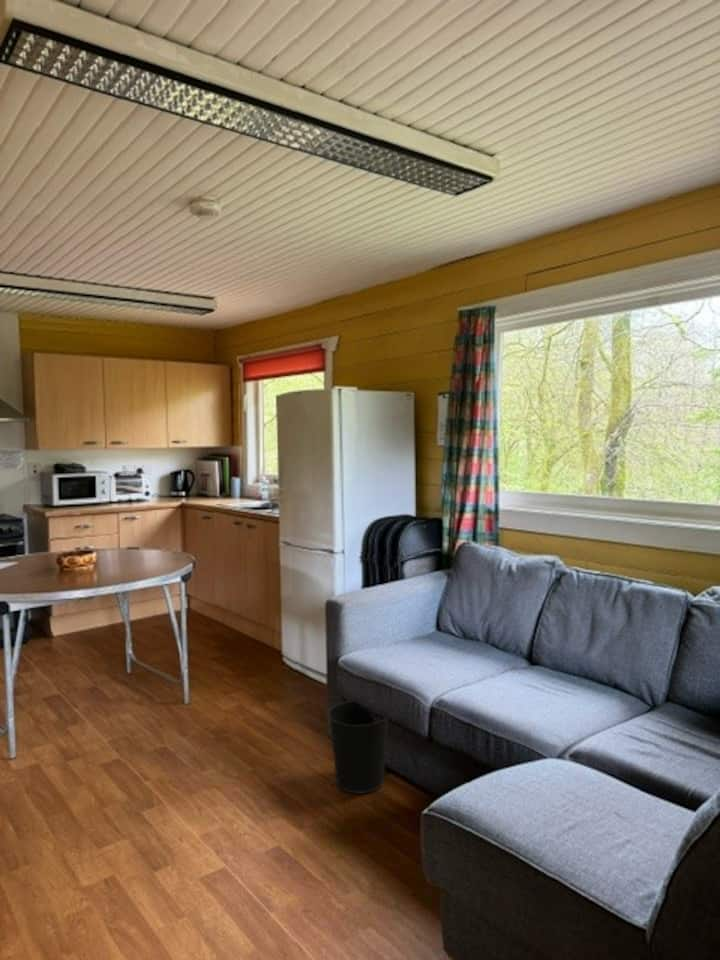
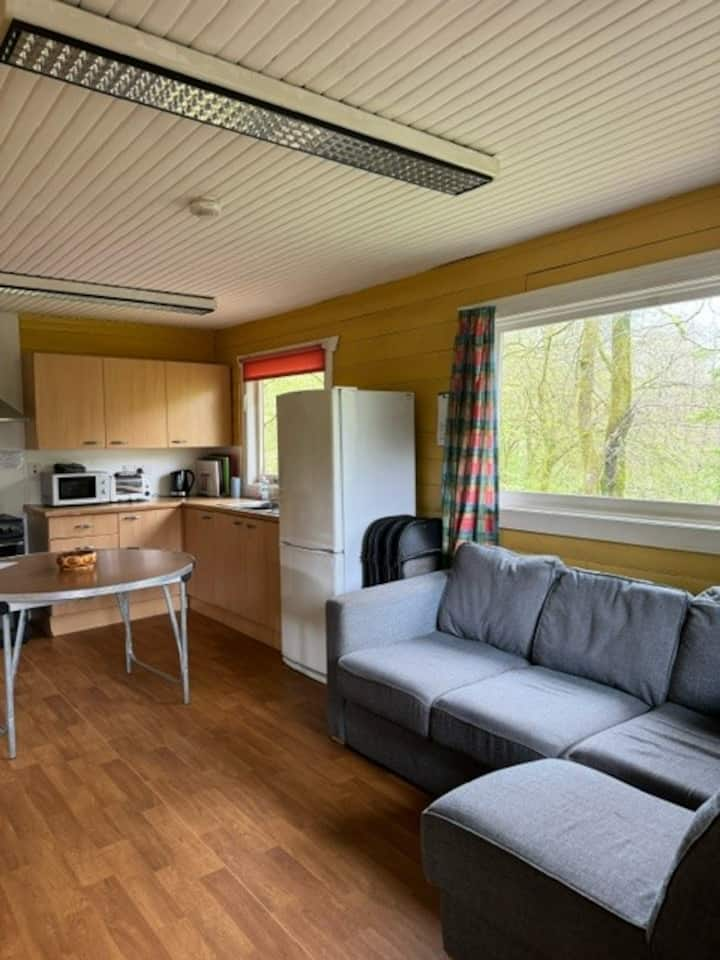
- wastebasket (359, 746)
